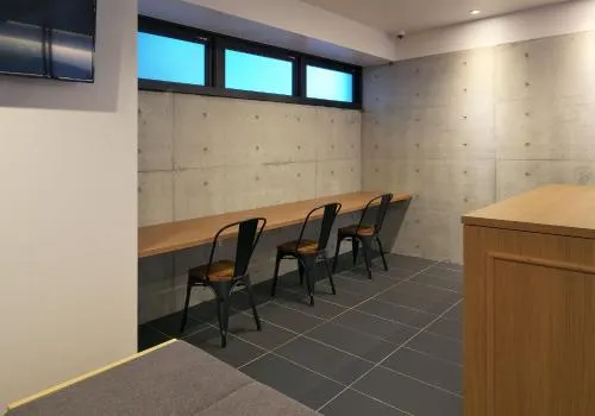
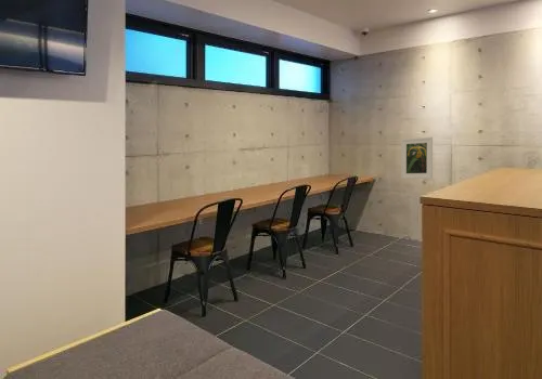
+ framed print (416, 158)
